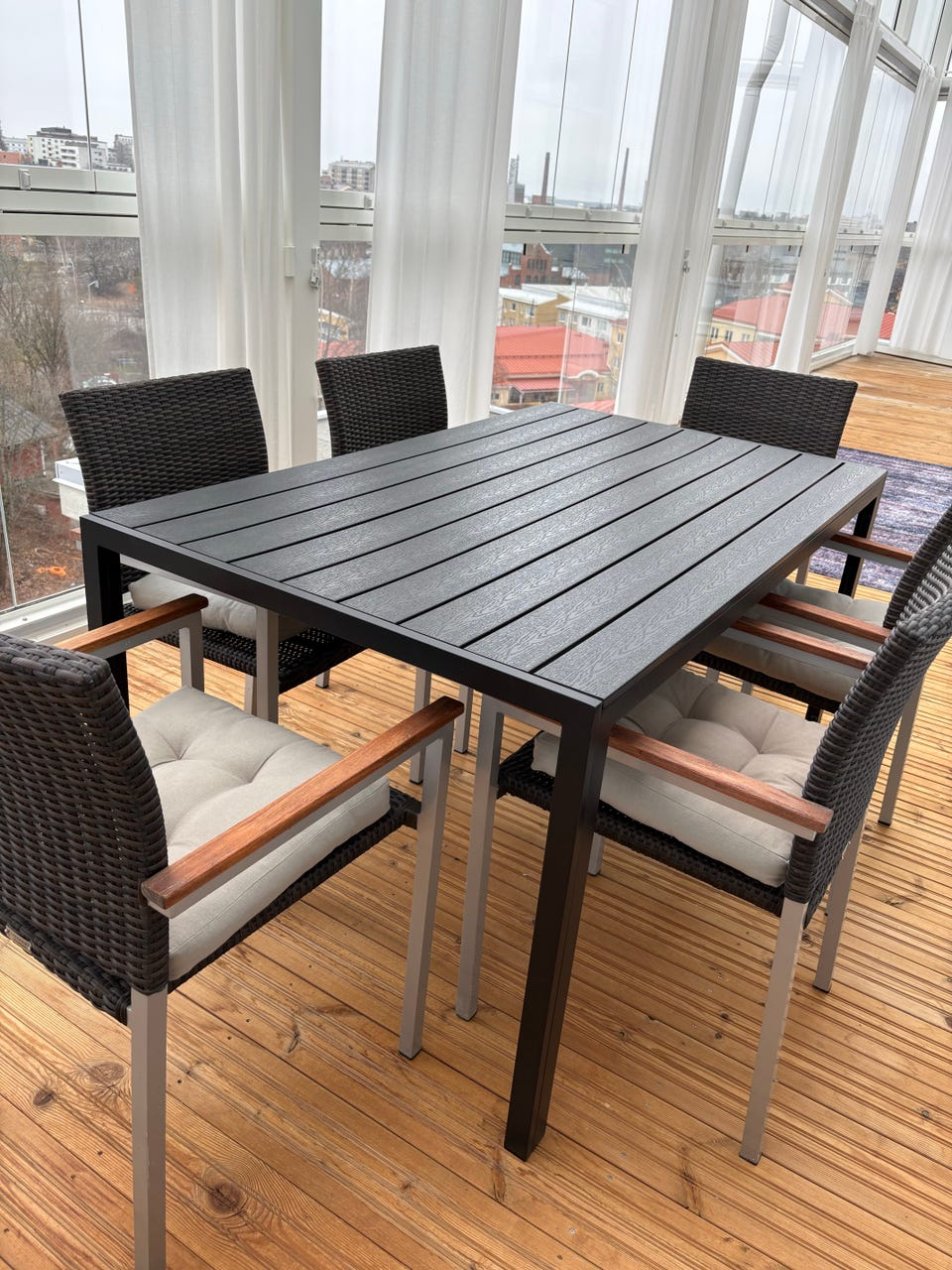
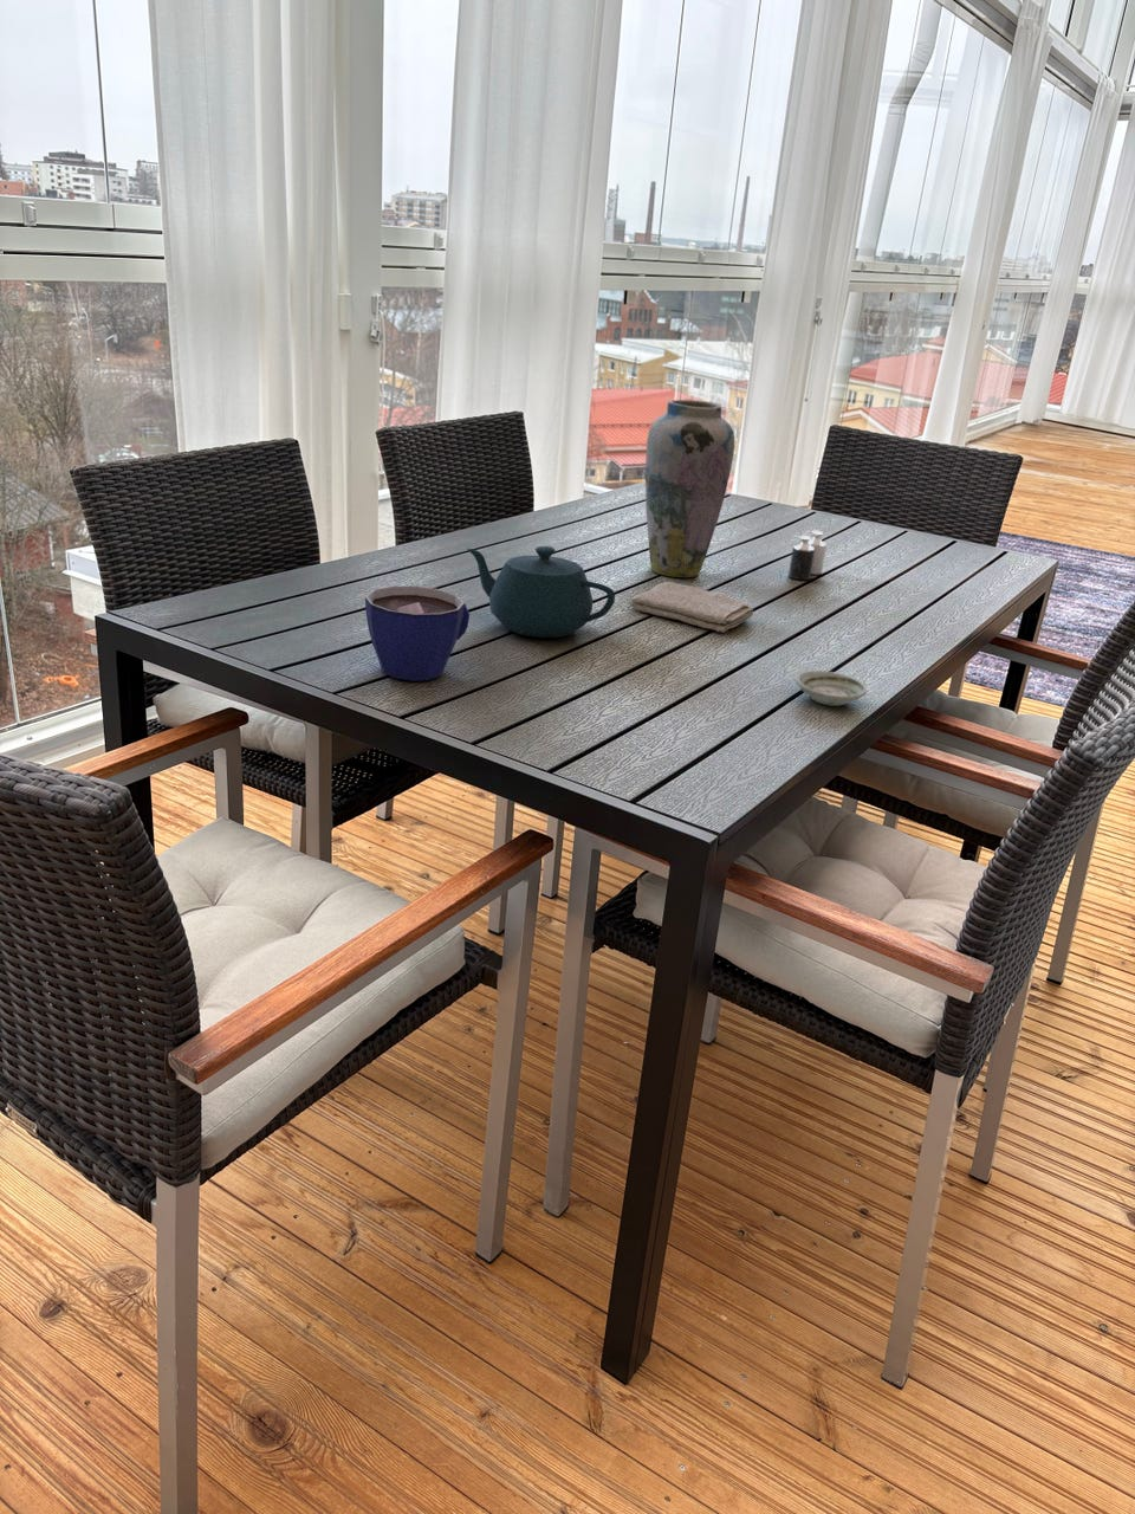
+ candle (806, 553)
+ cup (424, 632)
+ vase (684, 489)
+ saucer (830, 690)
+ teapot (538, 587)
+ washcloth (691, 604)
